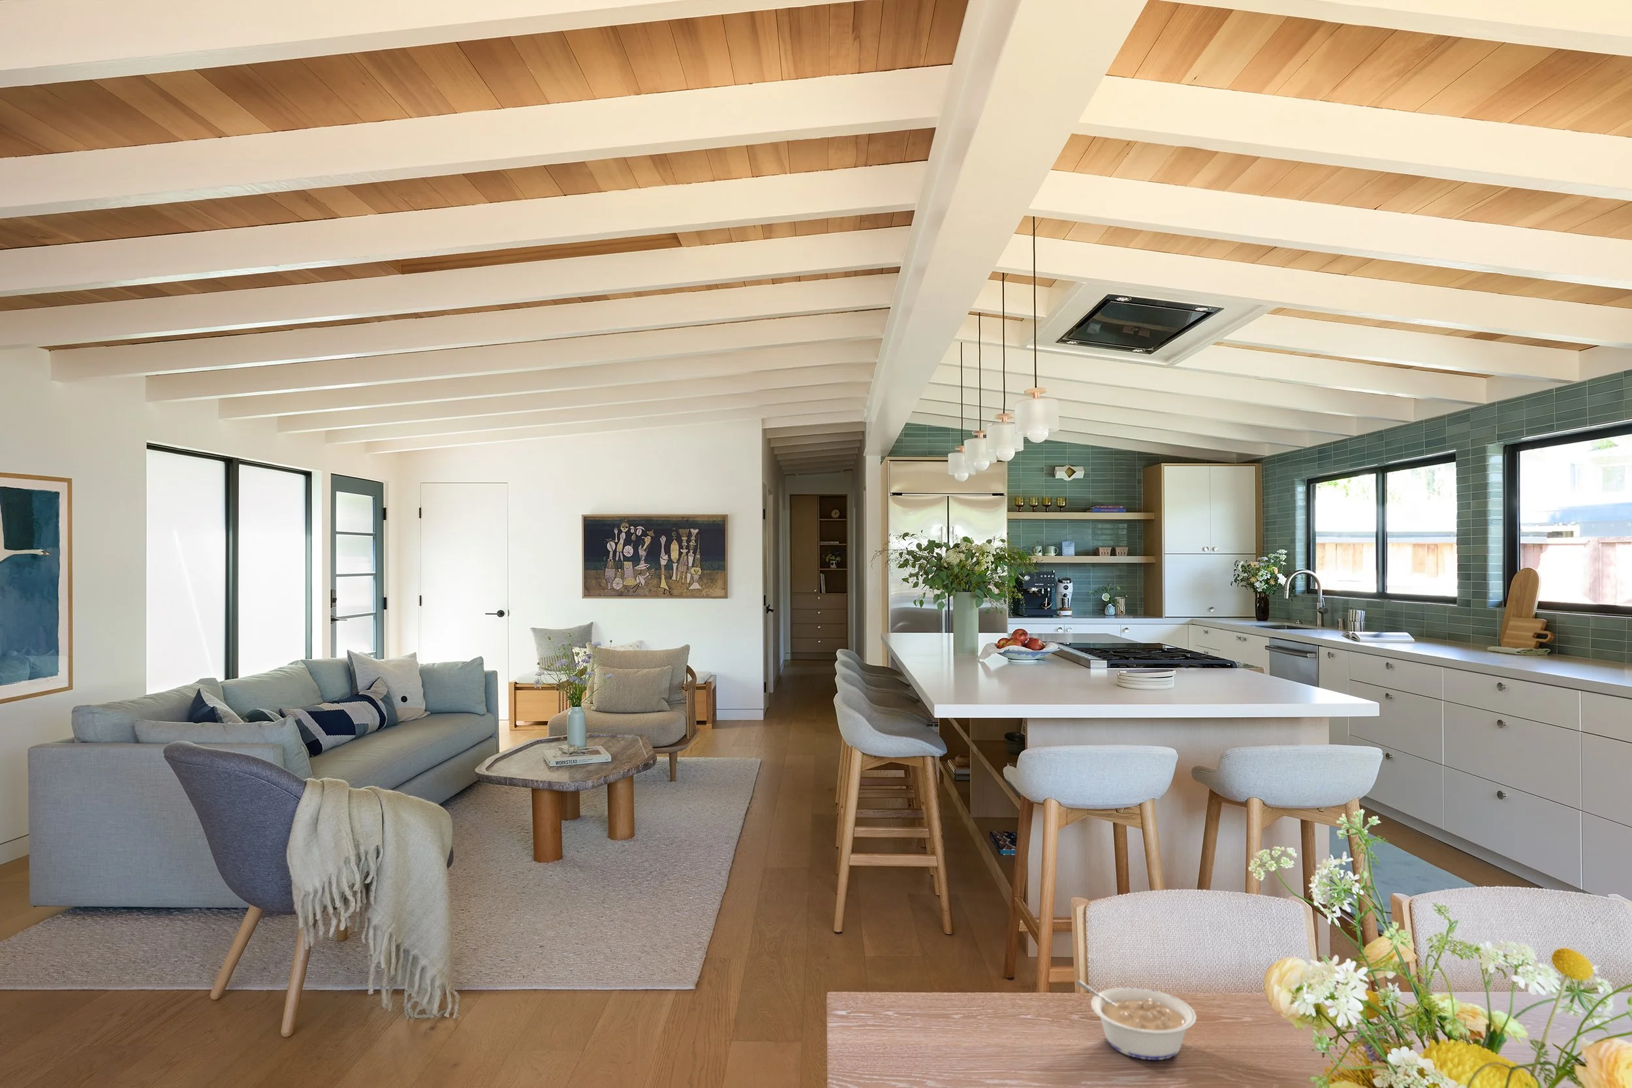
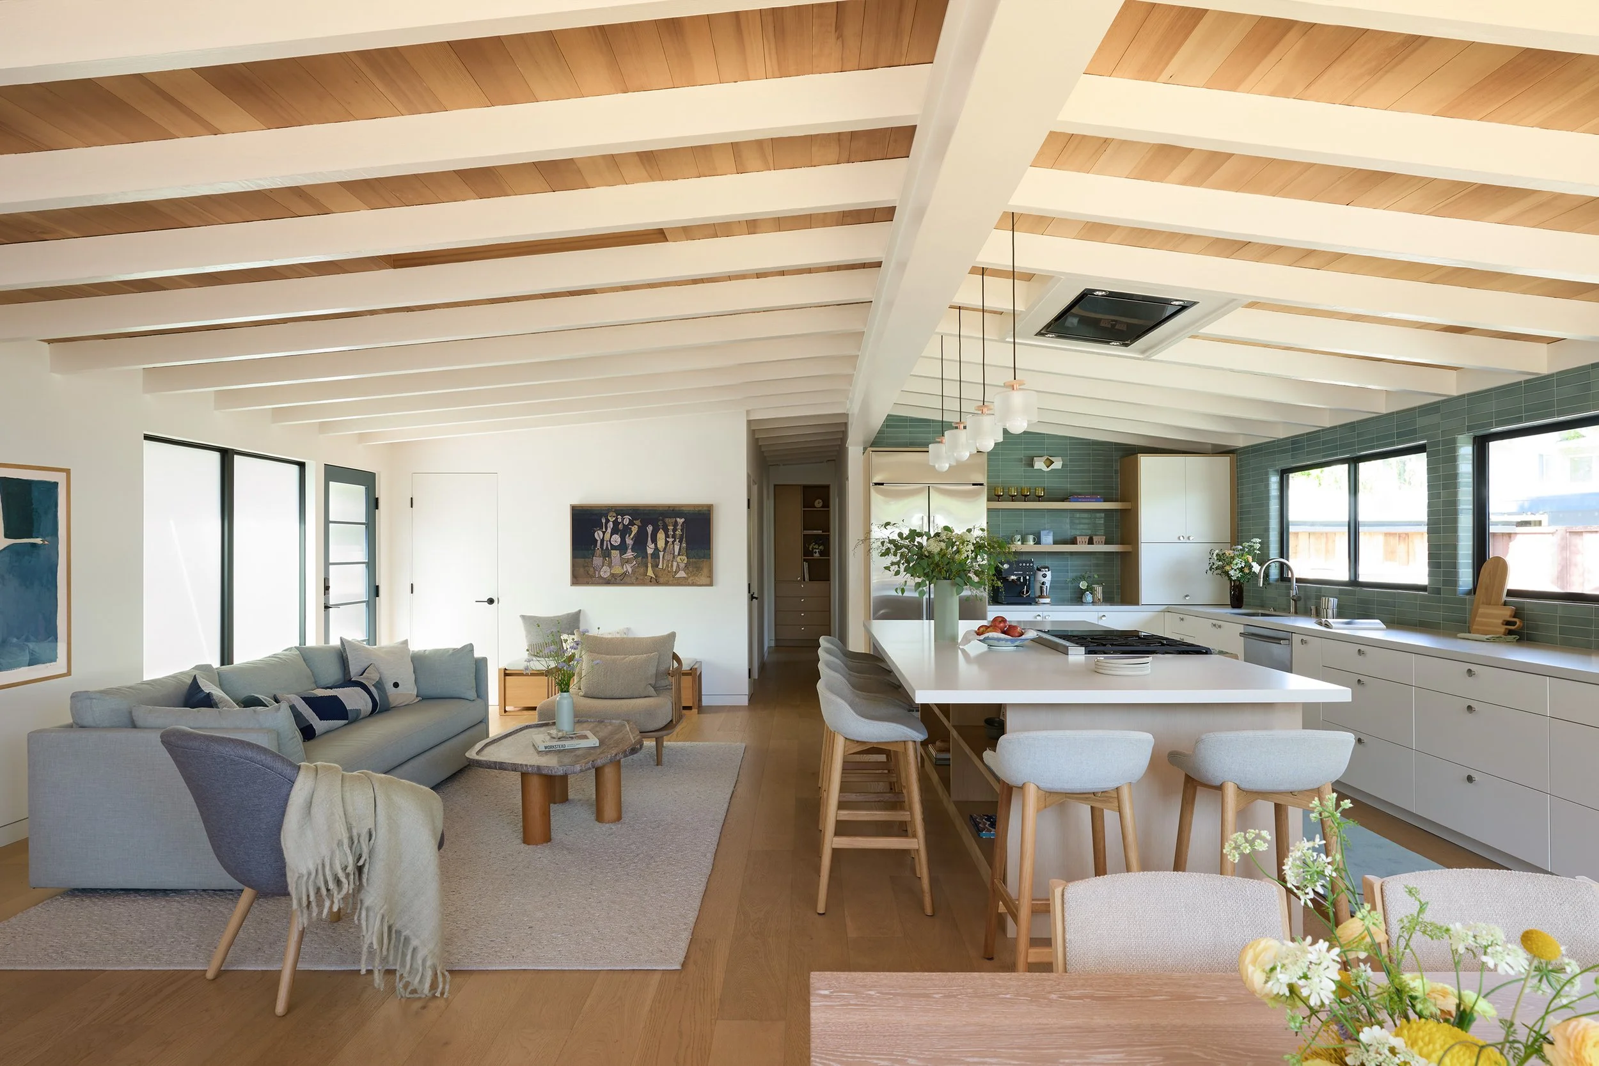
- legume (1139, 1022)
